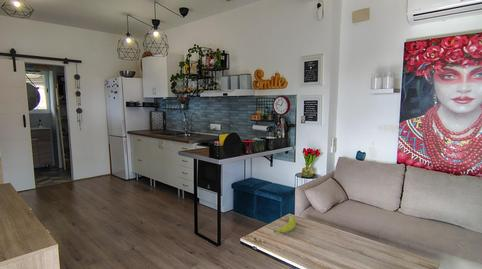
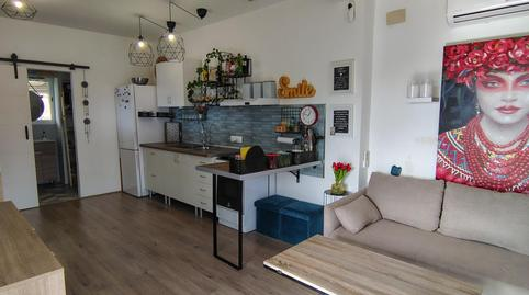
- fruit (286, 224)
